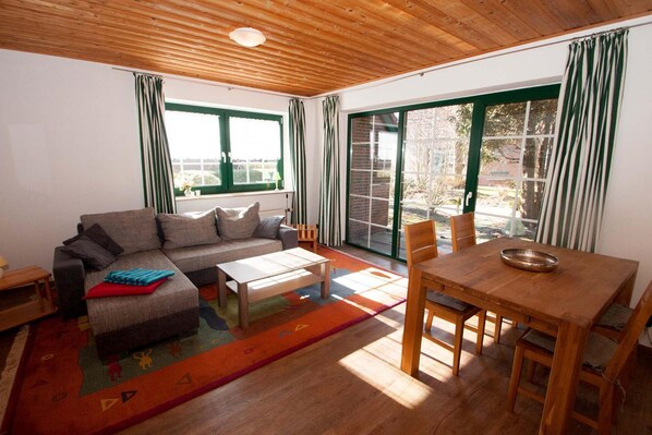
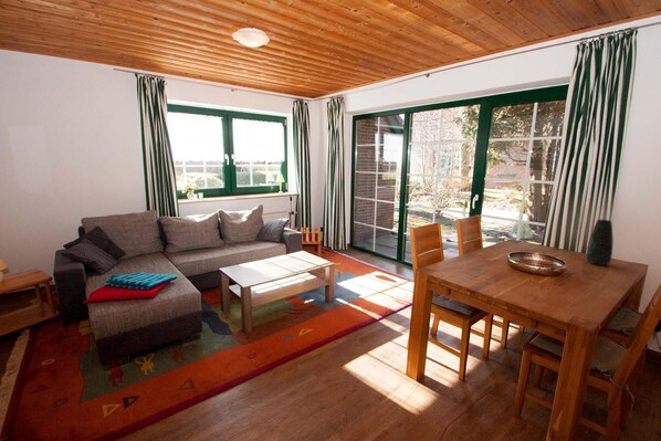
+ vase (600, 242)
